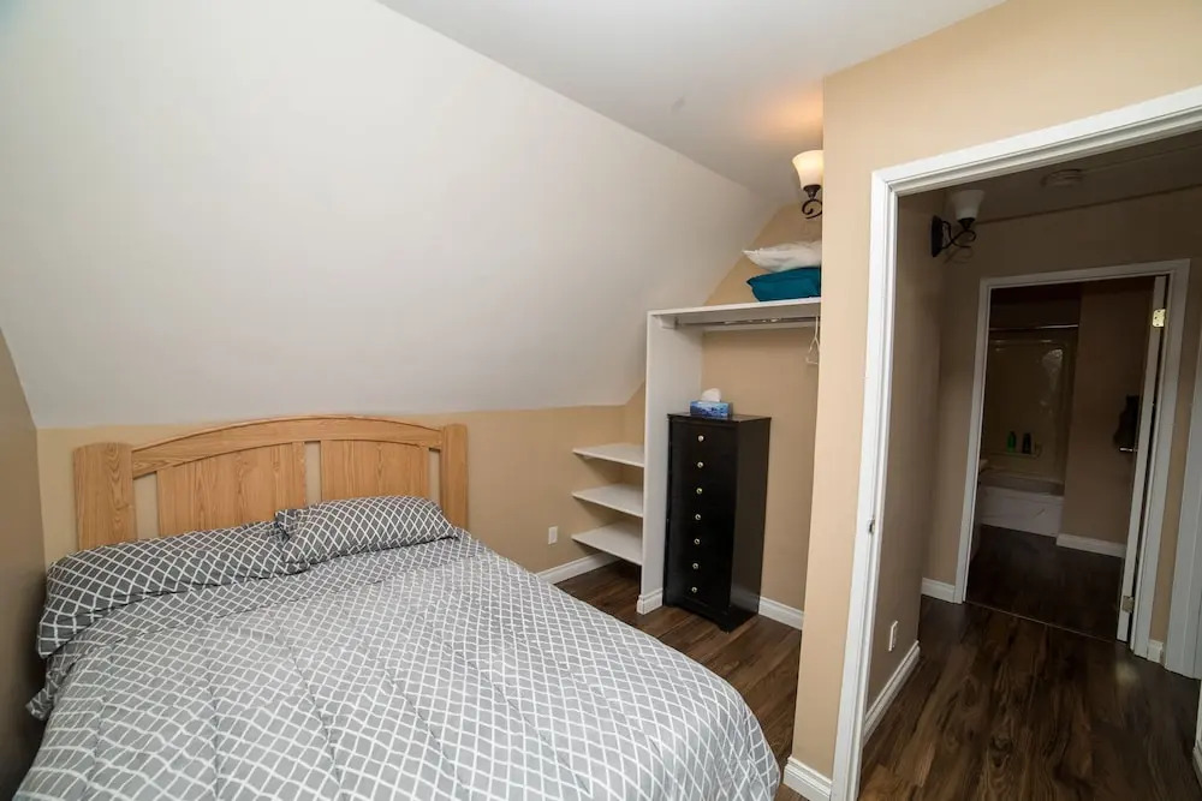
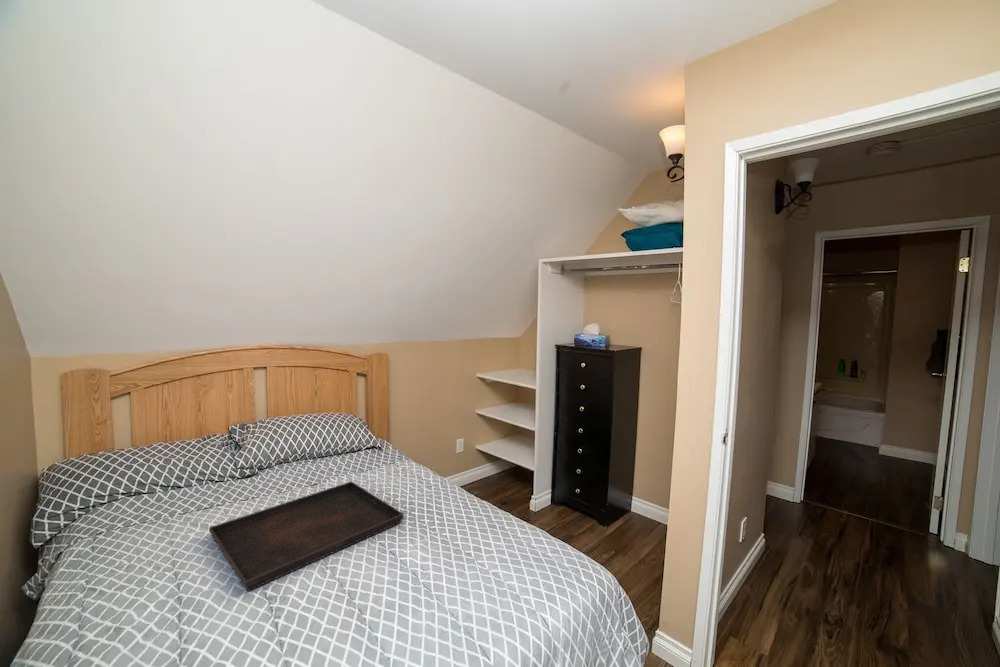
+ serving tray (310, 524)
